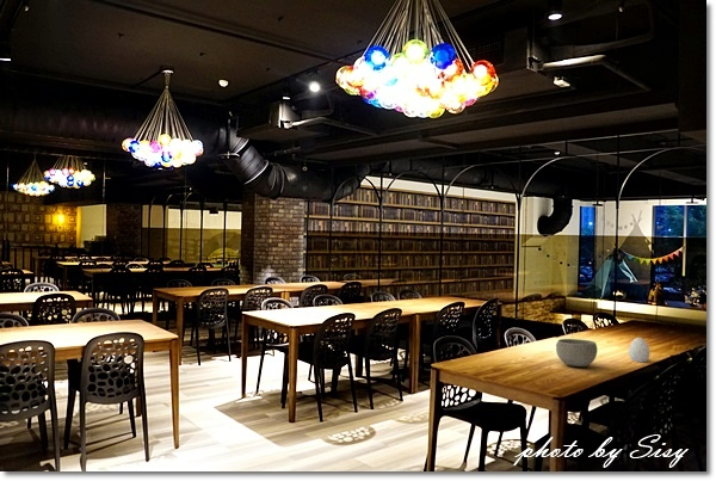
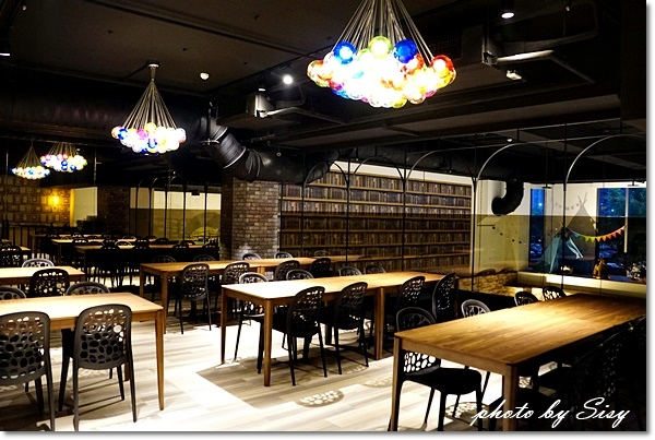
- bowl (575, 353)
- decorative egg (638, 349)
